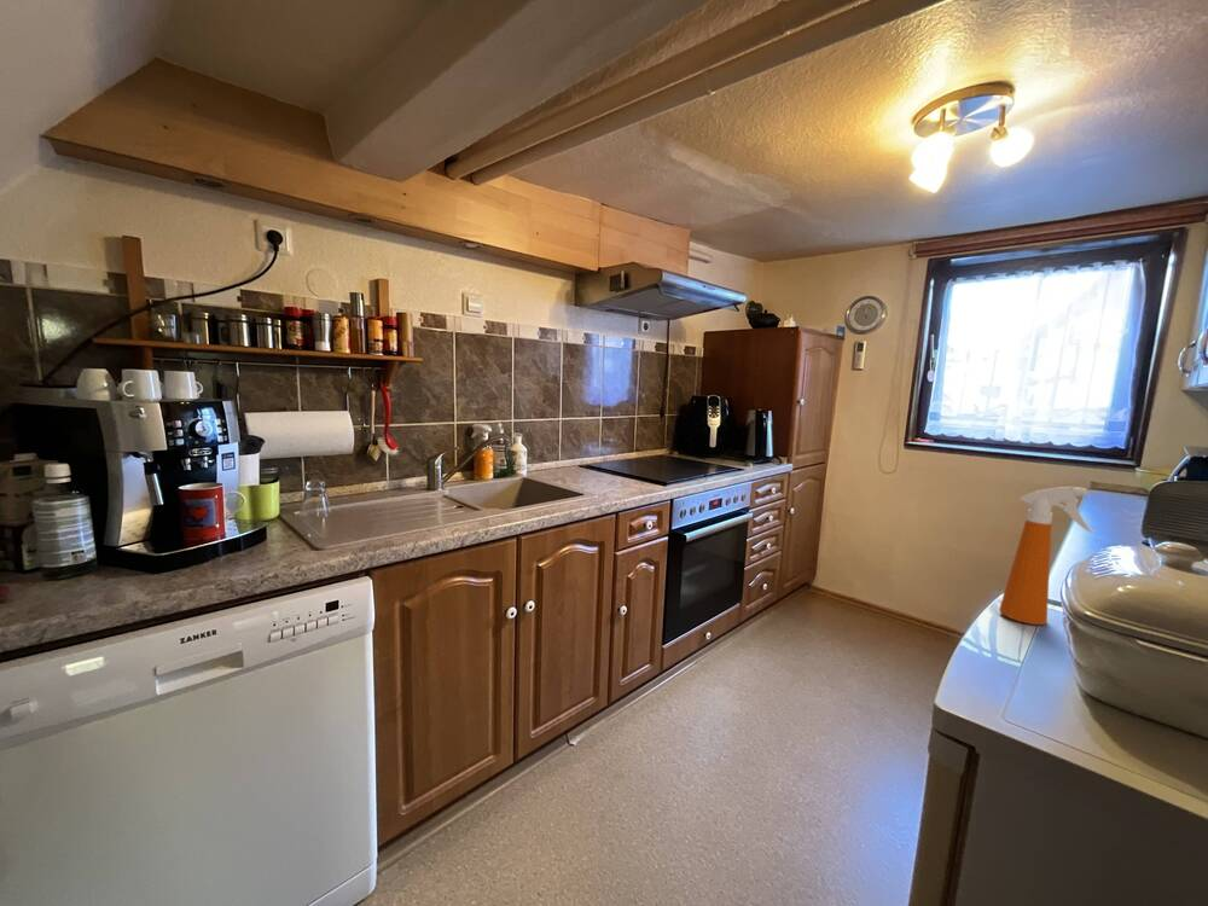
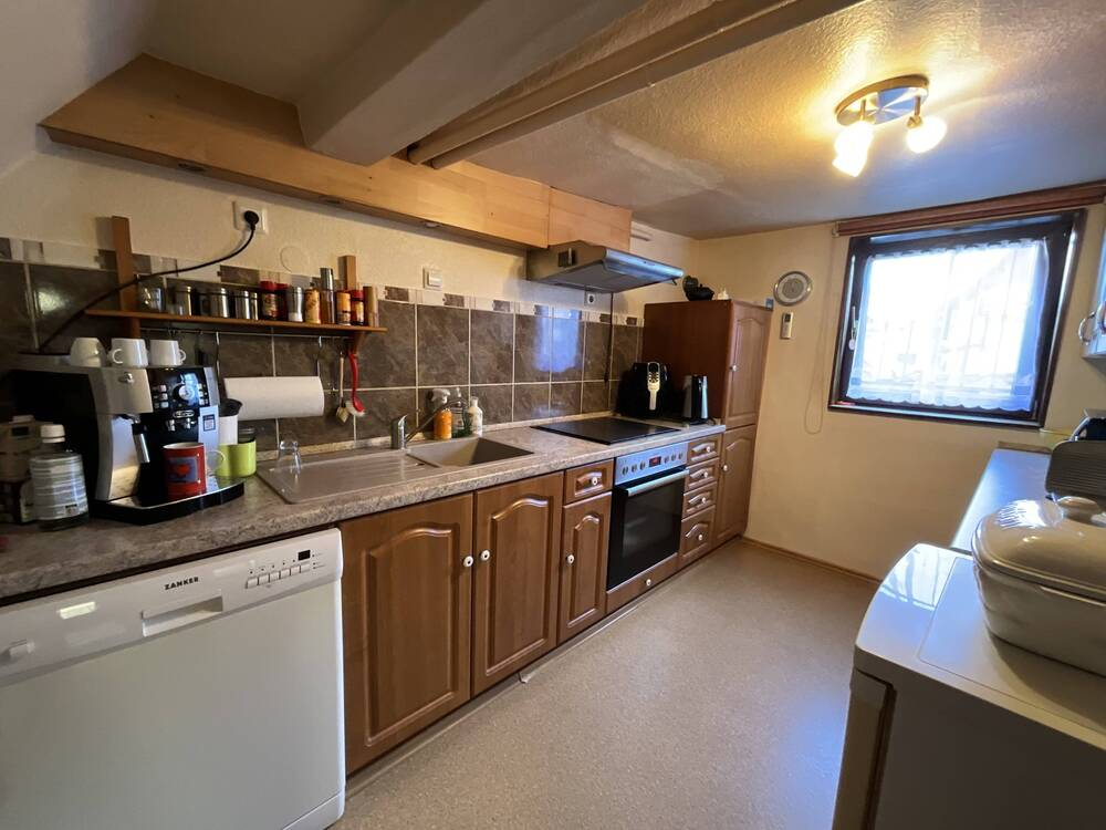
- spray bottle (1046, 553)
